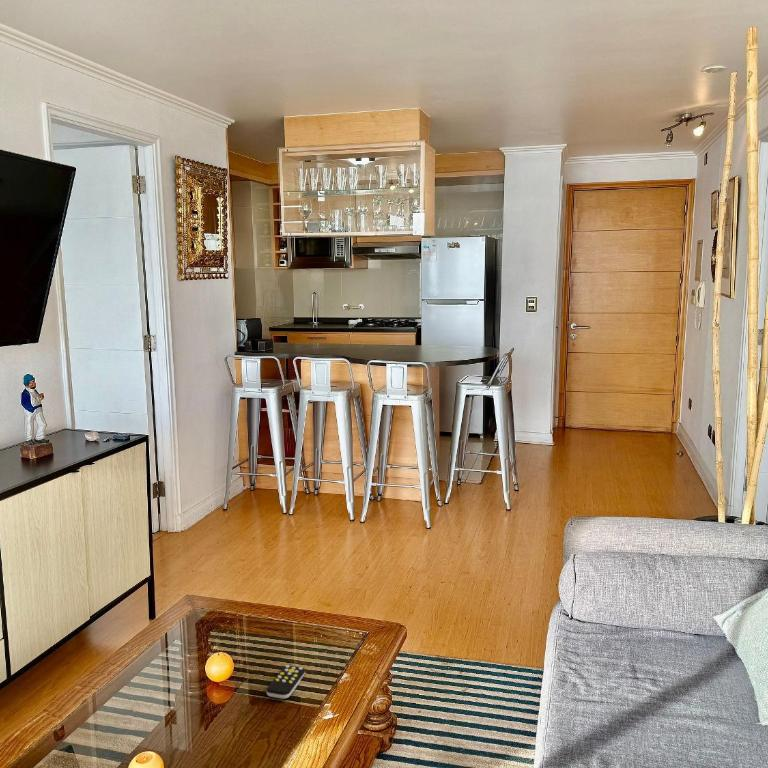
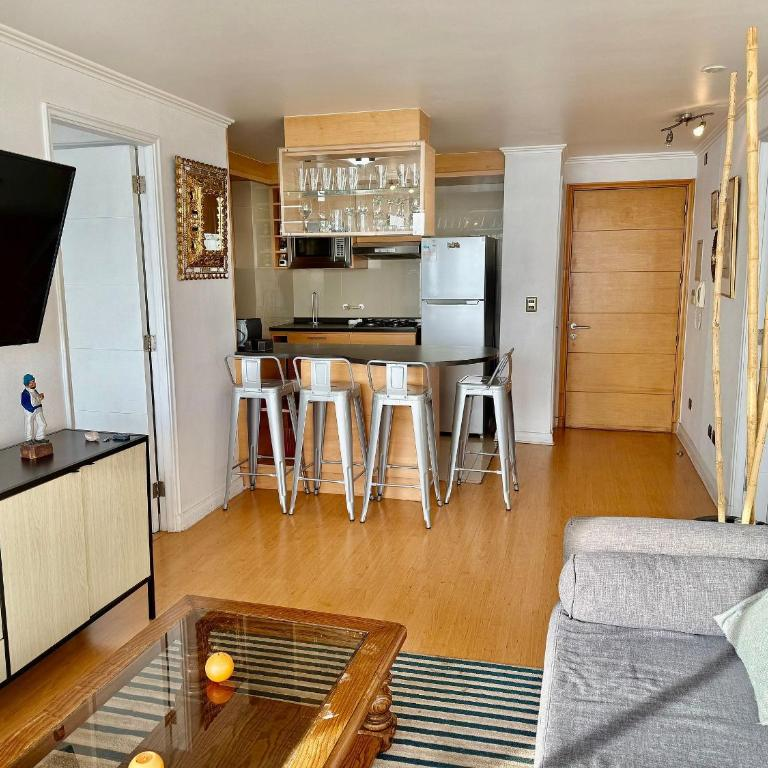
- remote control (286, 681)
